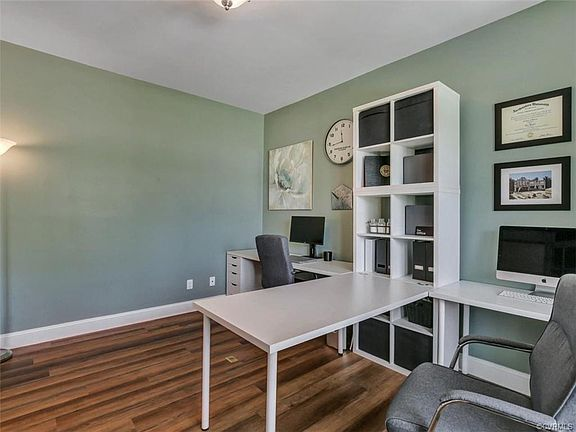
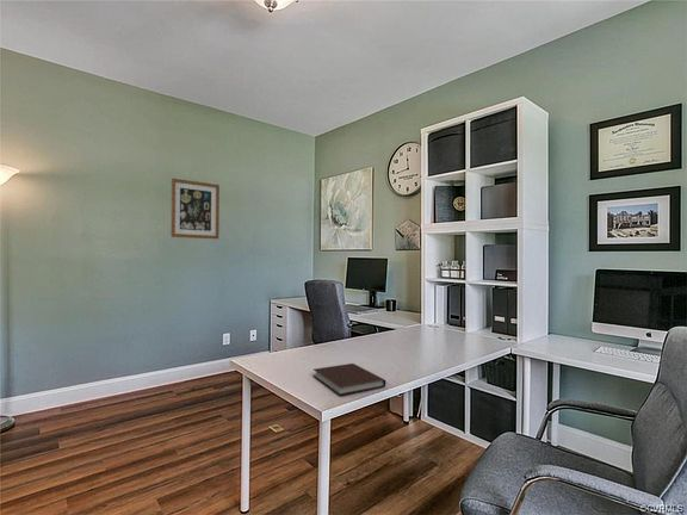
+ notebook (347, 377)
+ wall art (196, 210)
